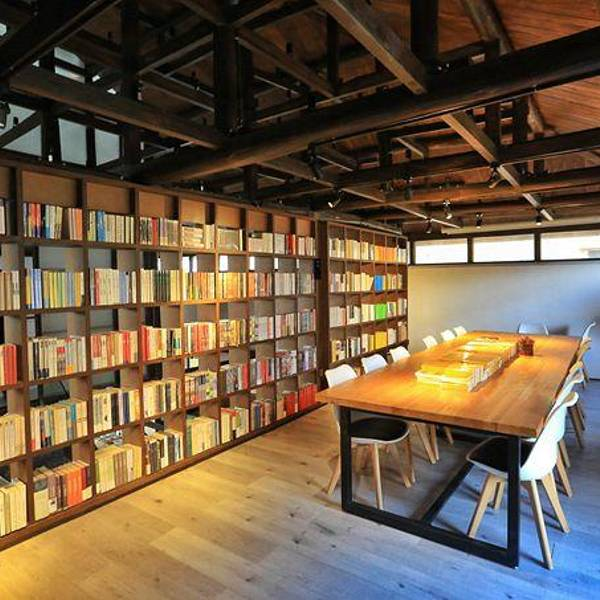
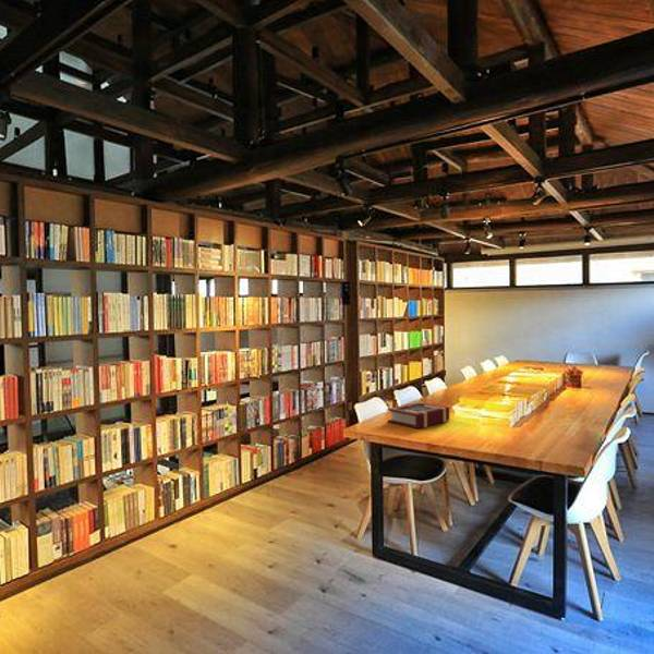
+ book (419, 413)
